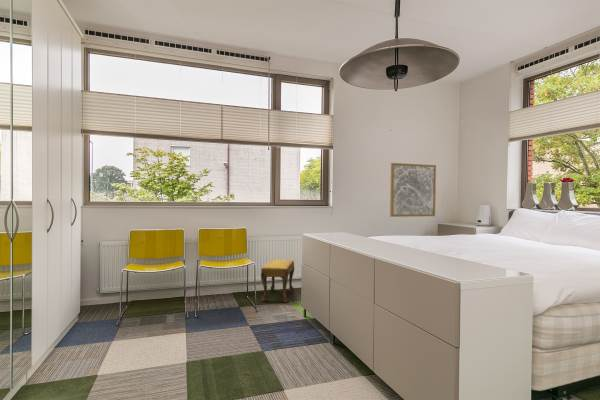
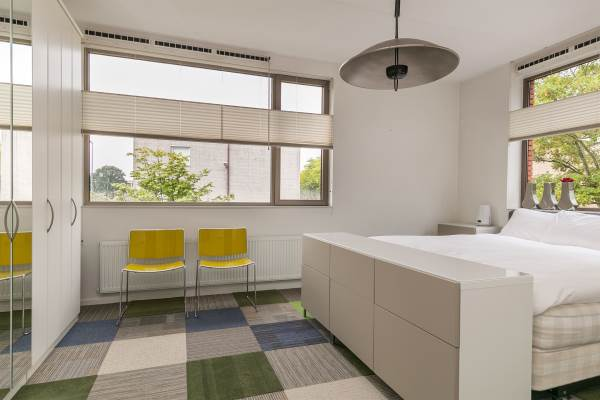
- footstool (278, 276)
- wall art (413, 190)
